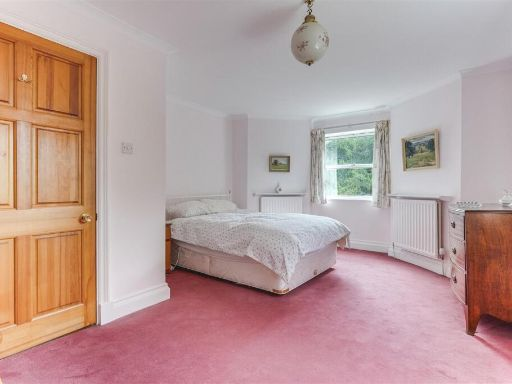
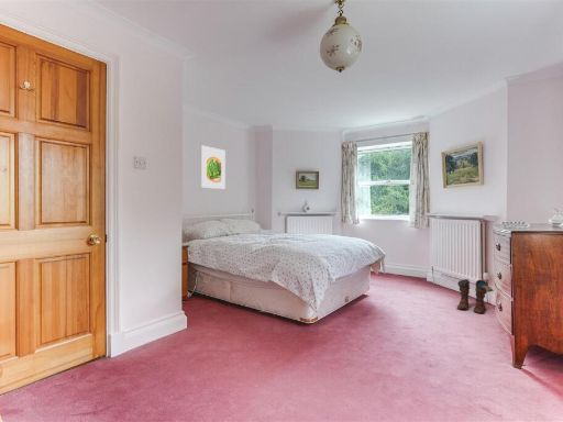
+ boots (475, 293)
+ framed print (213, 168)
